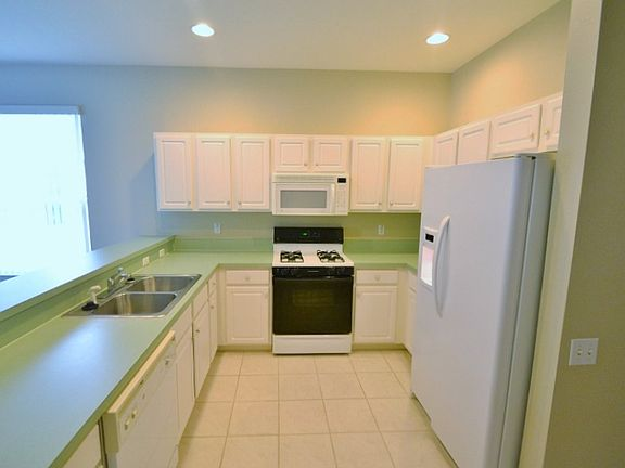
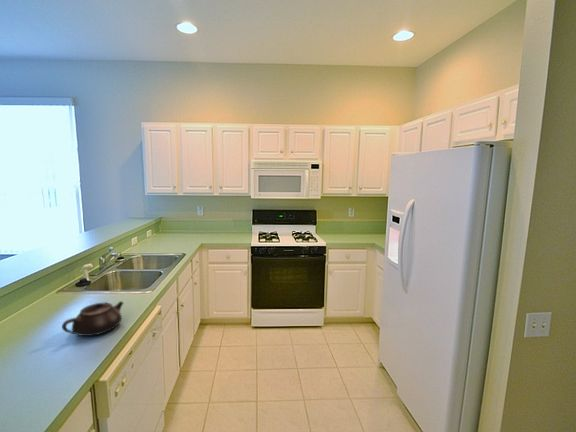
+ teapot (95, 316)
